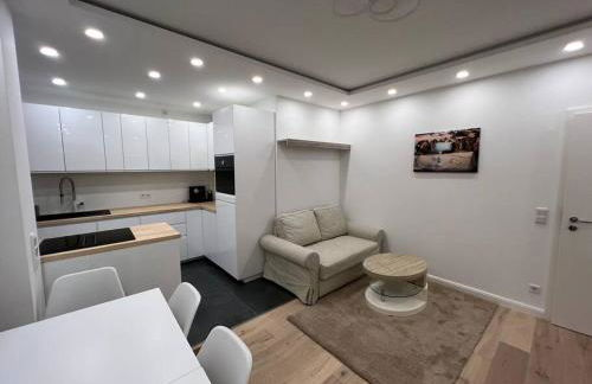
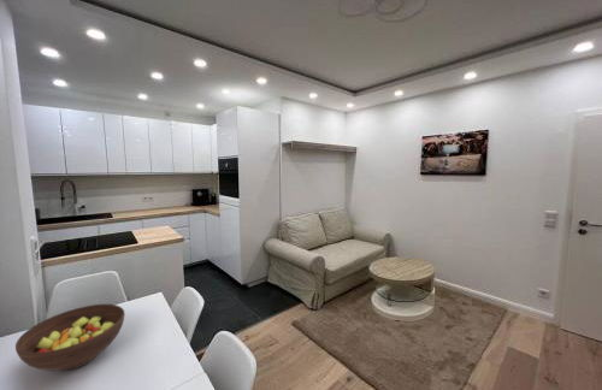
+ fruit bowl (77, 342)
